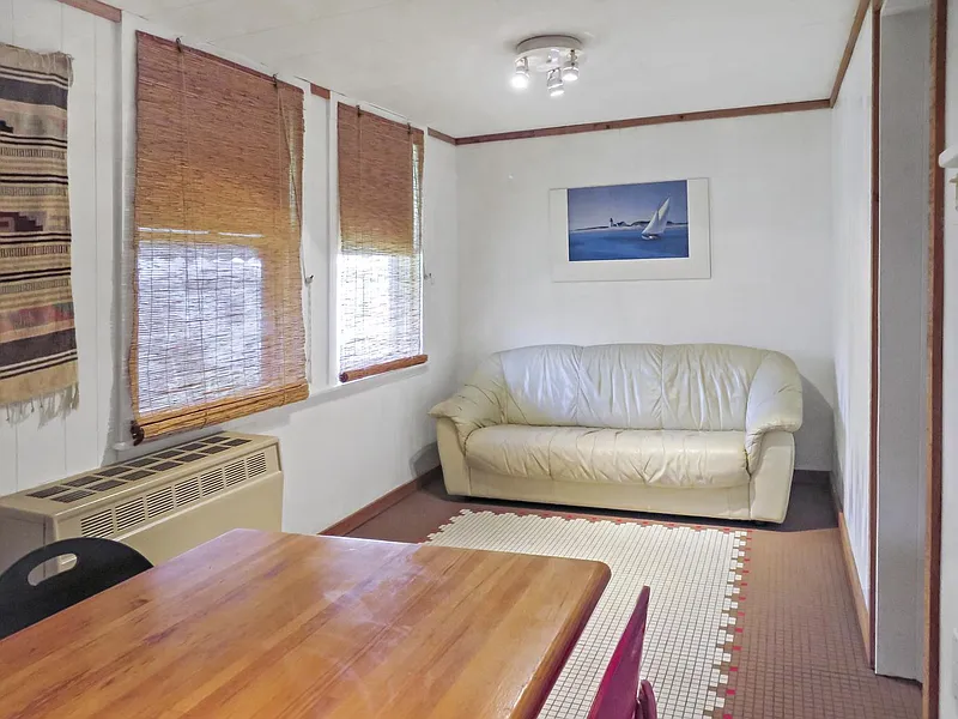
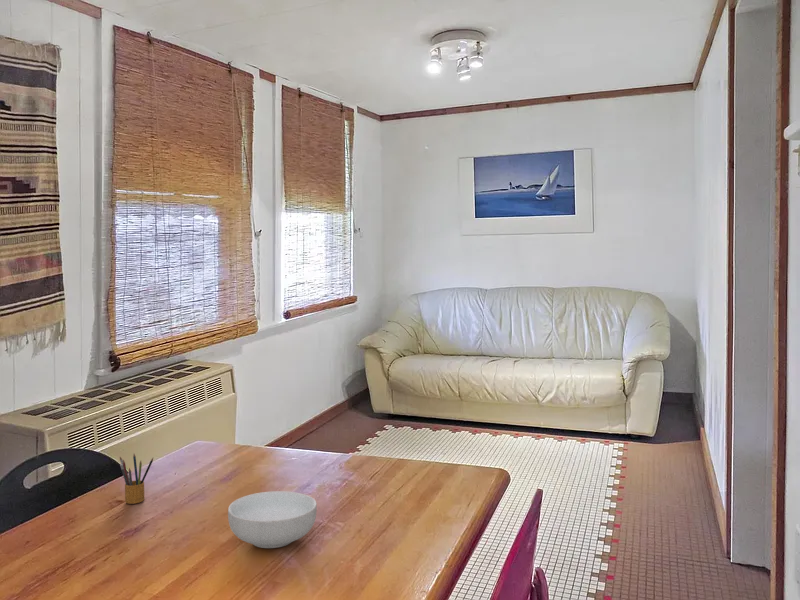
+ pencil box (136, 478)
+ cereal bowl (273, 522)
